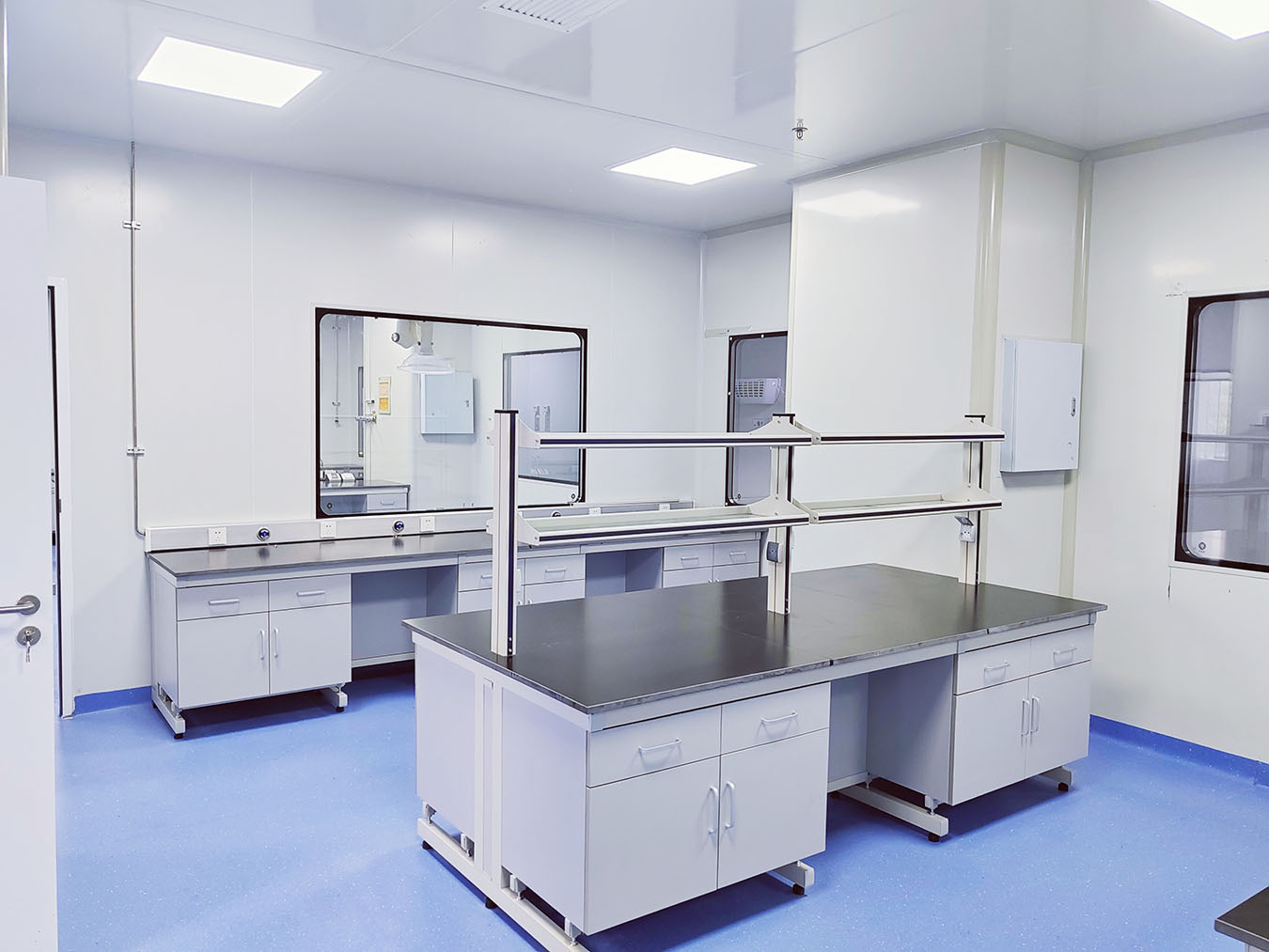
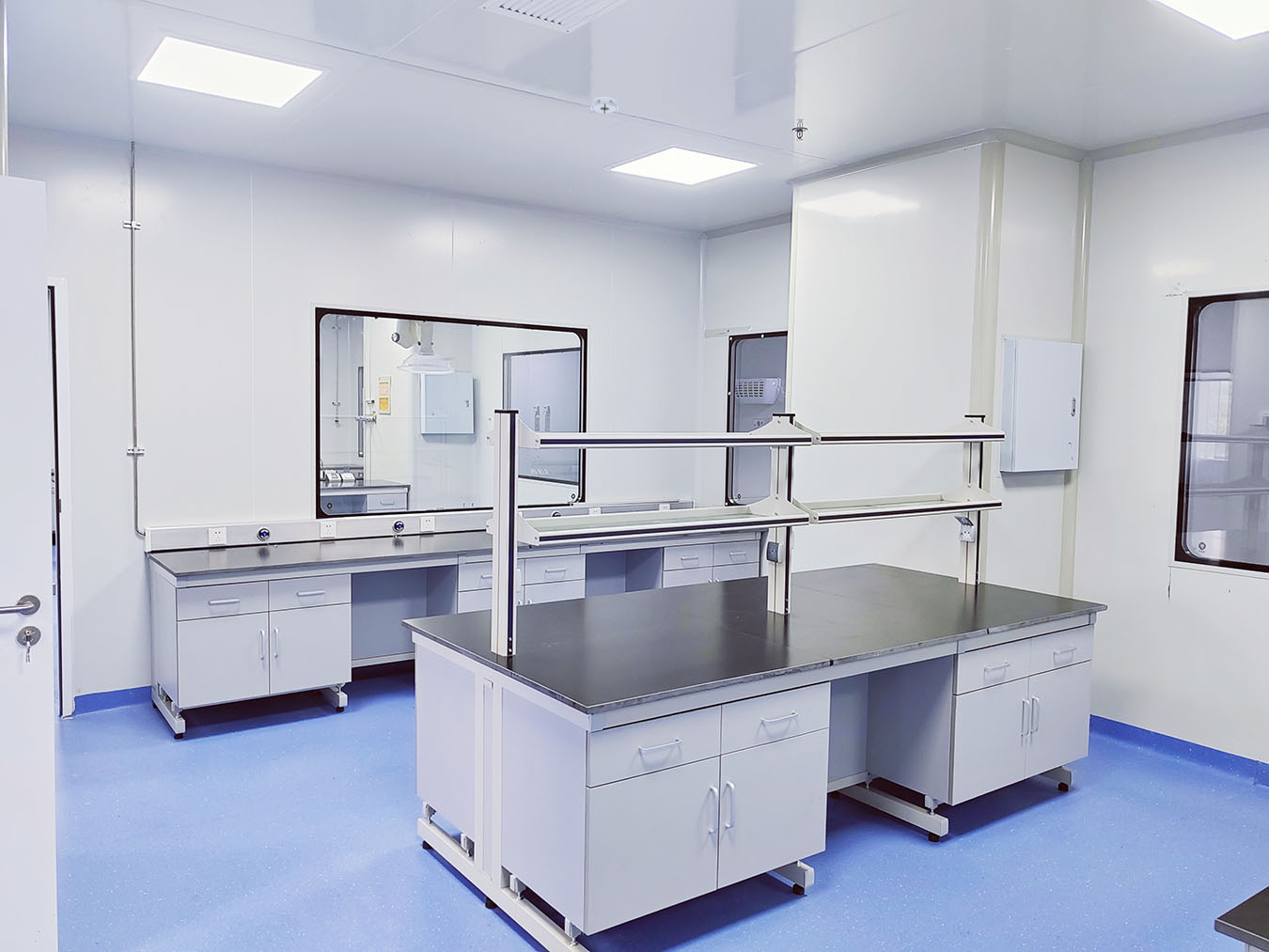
+ smoke detector (603, 105)
